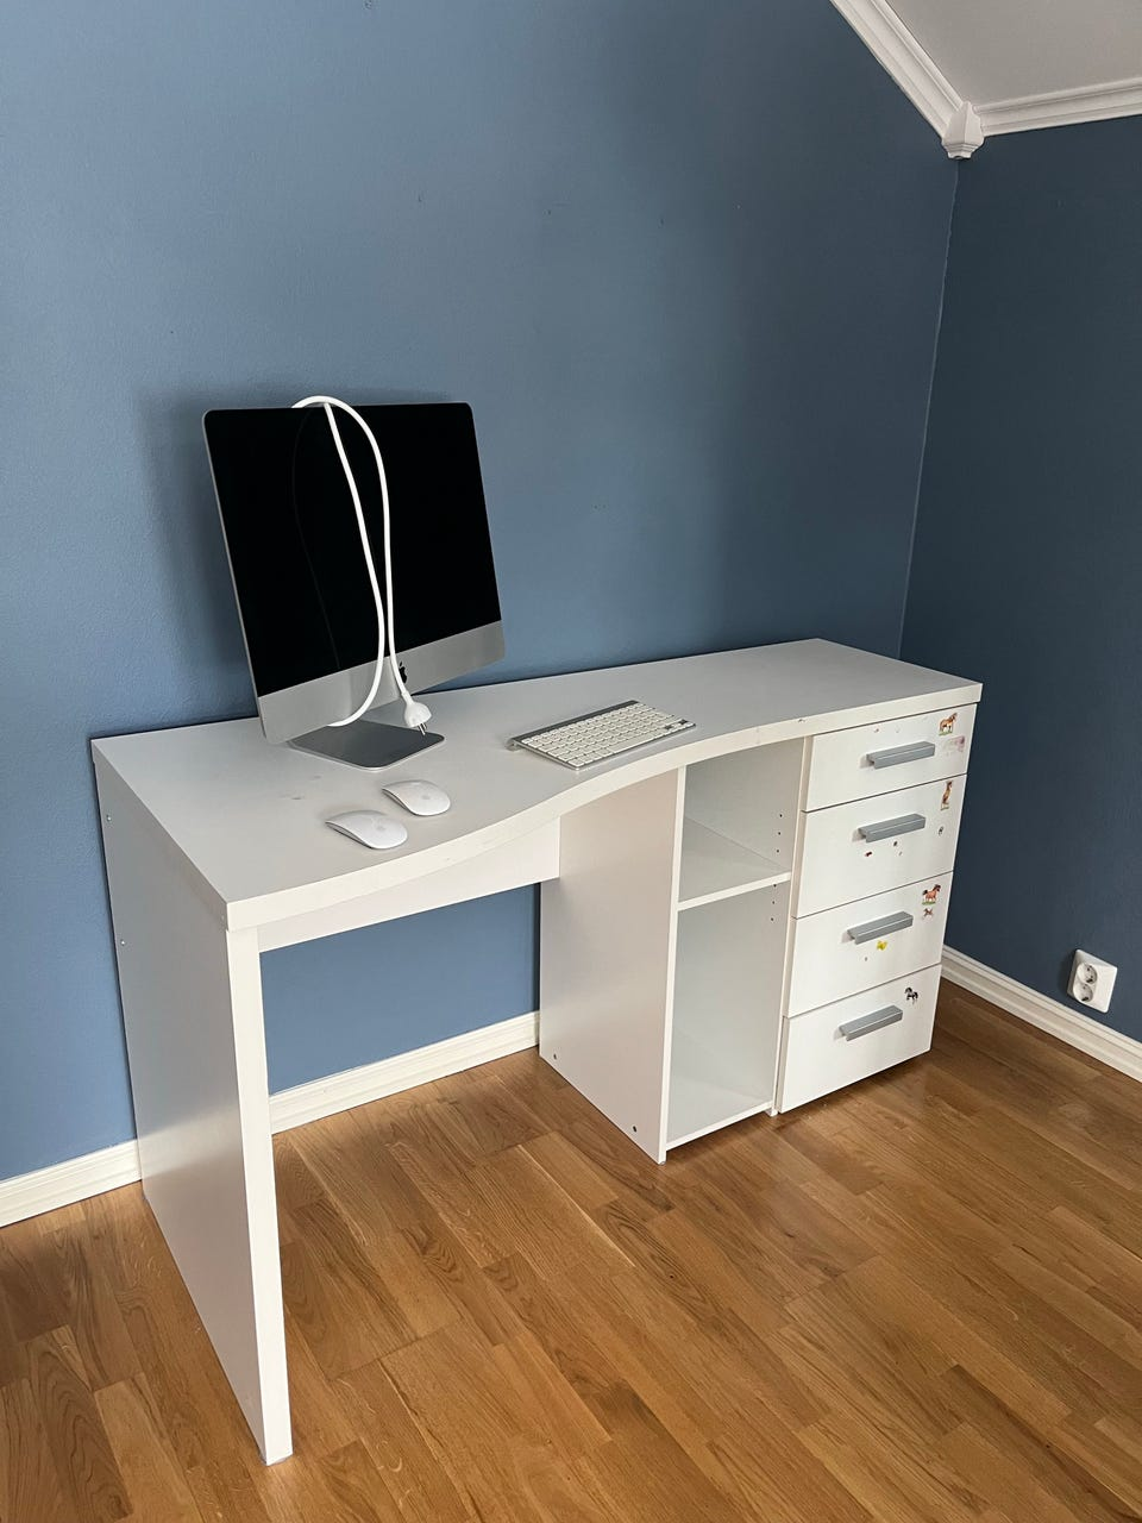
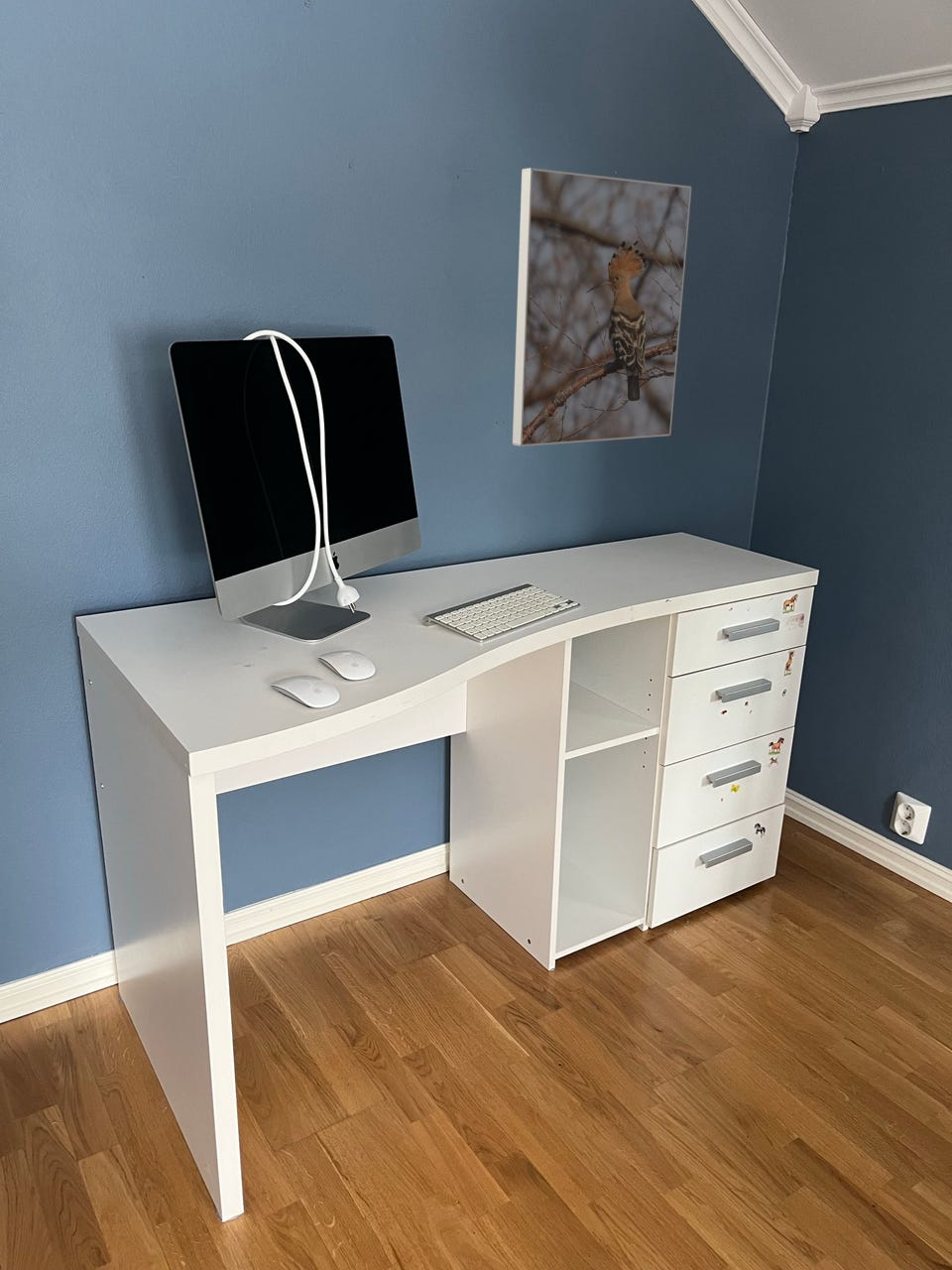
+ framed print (603, 314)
